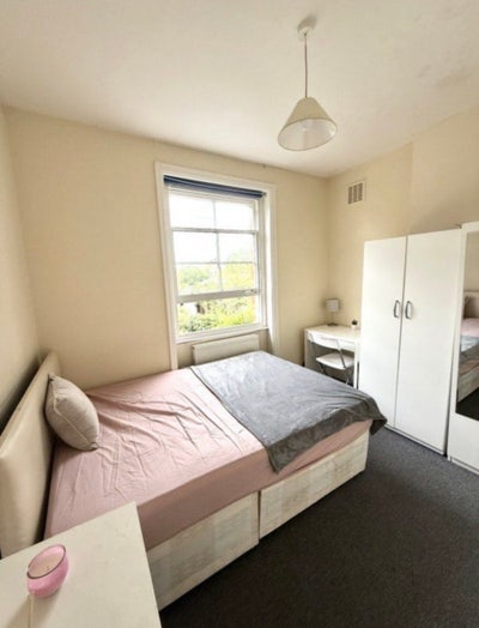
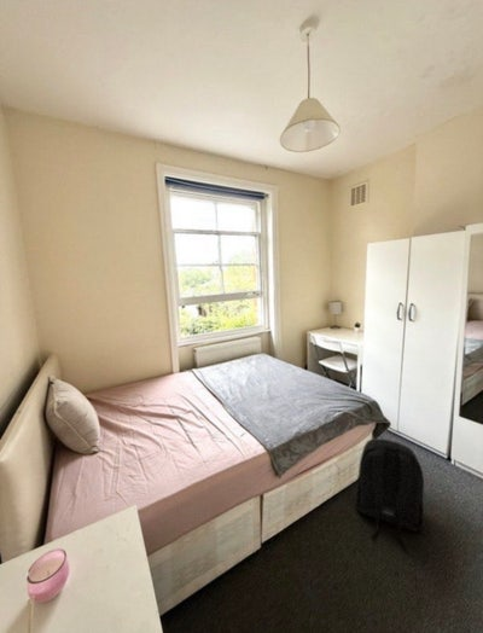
+ backpack (389, 481)
